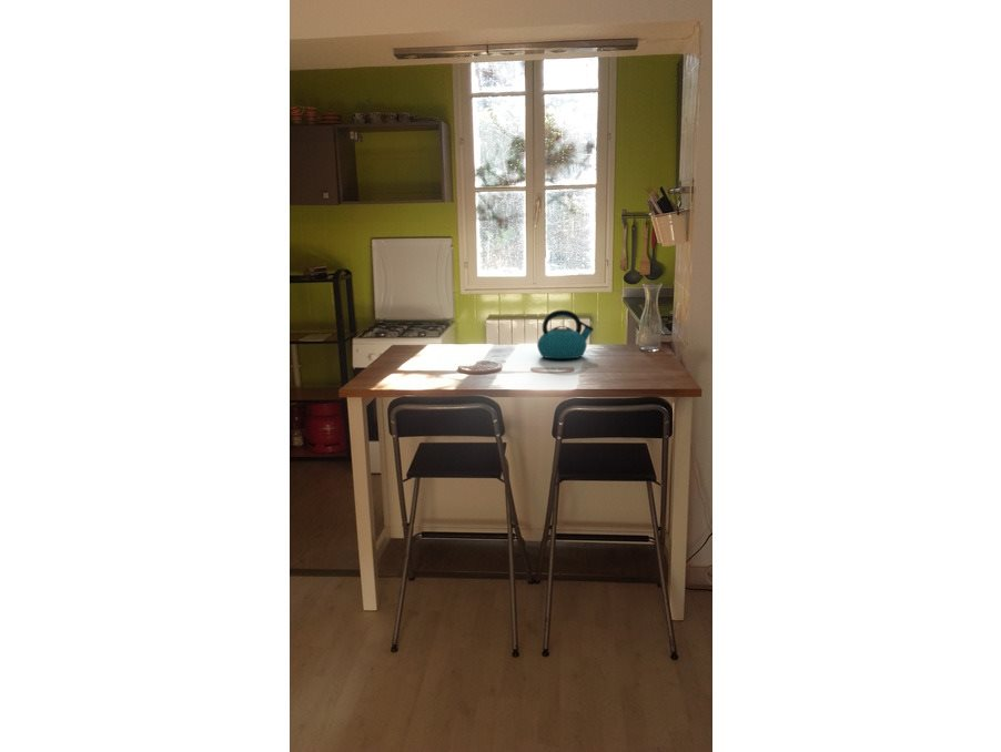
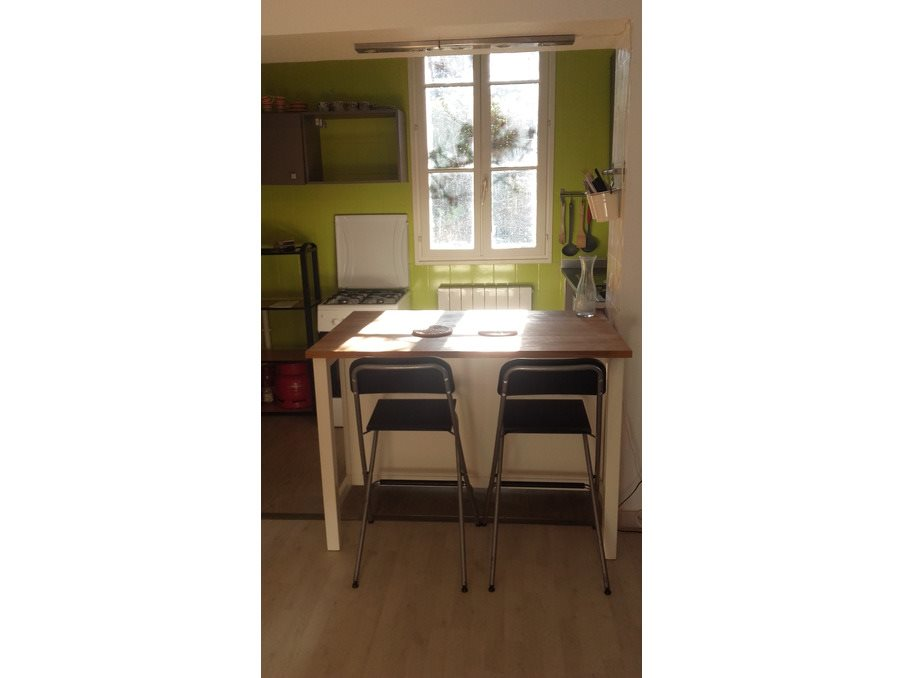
- kettle (565, 333)
